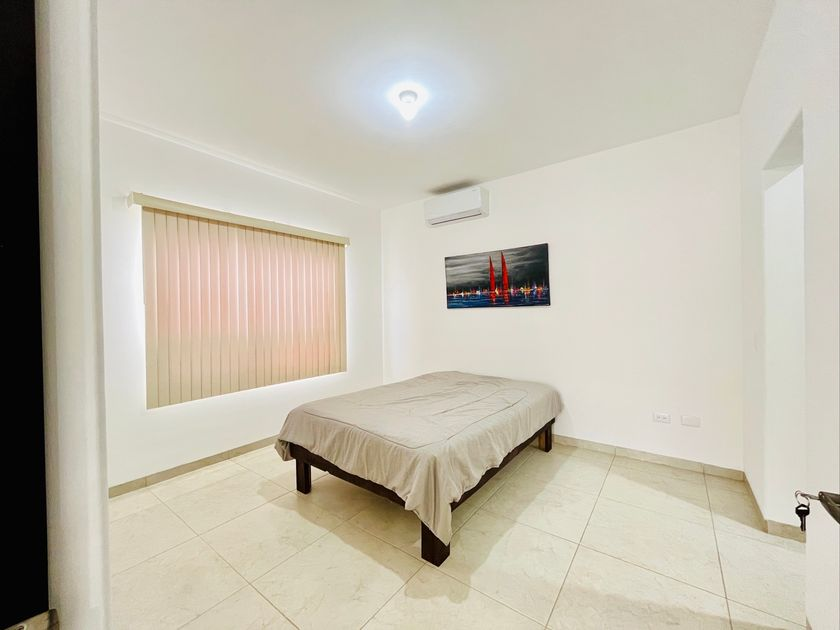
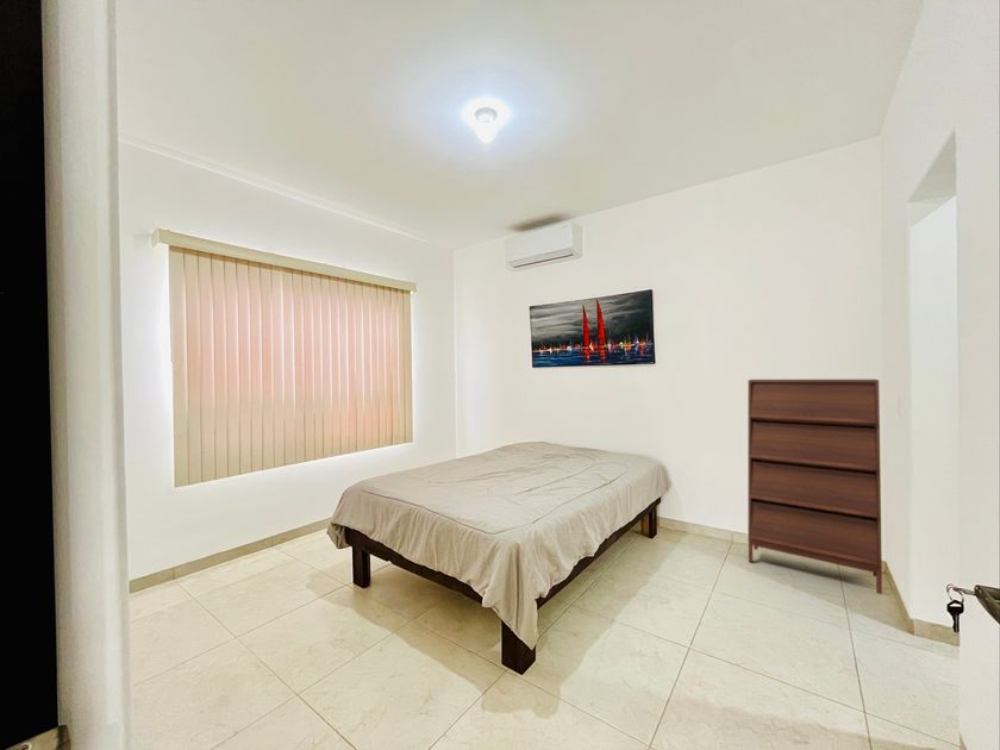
+ shoe cabinet (810, 474)
